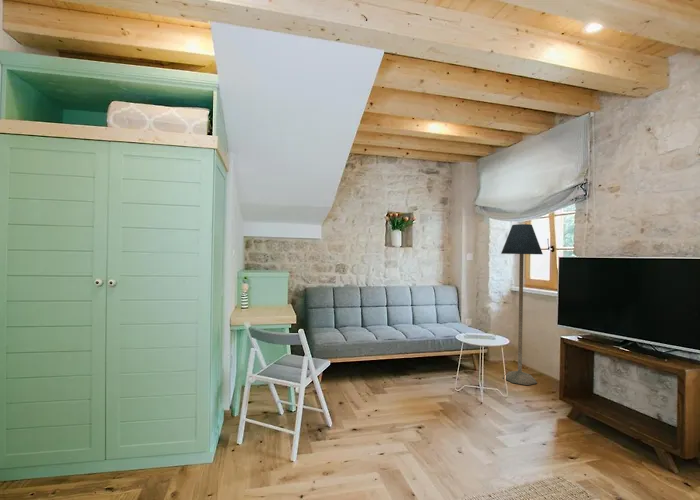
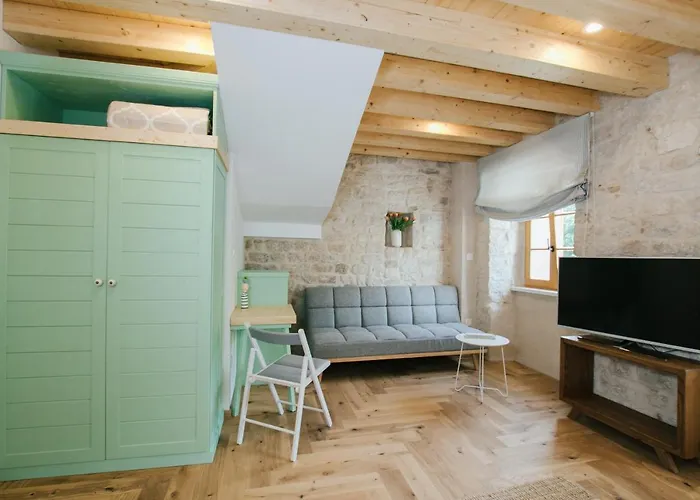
- floor lamp (521, 301)
